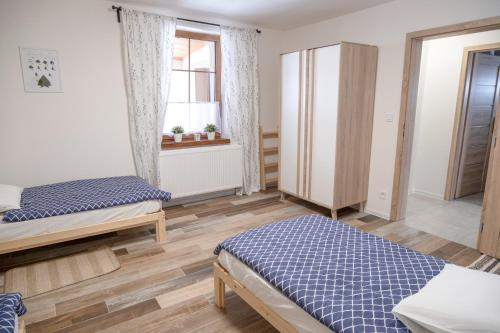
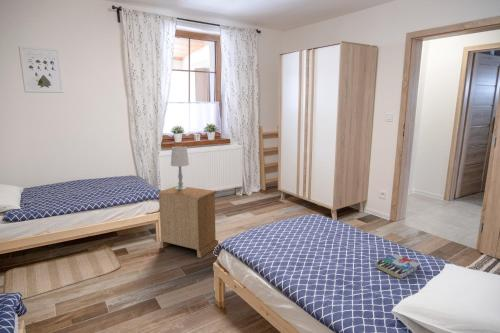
+ book (397, 265)
+ nightstand (188, 219)
+ table lamp (180, 168)
